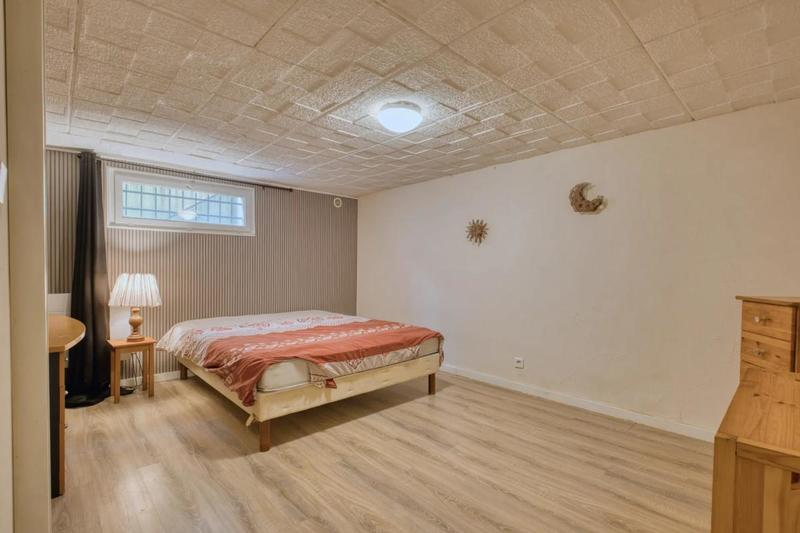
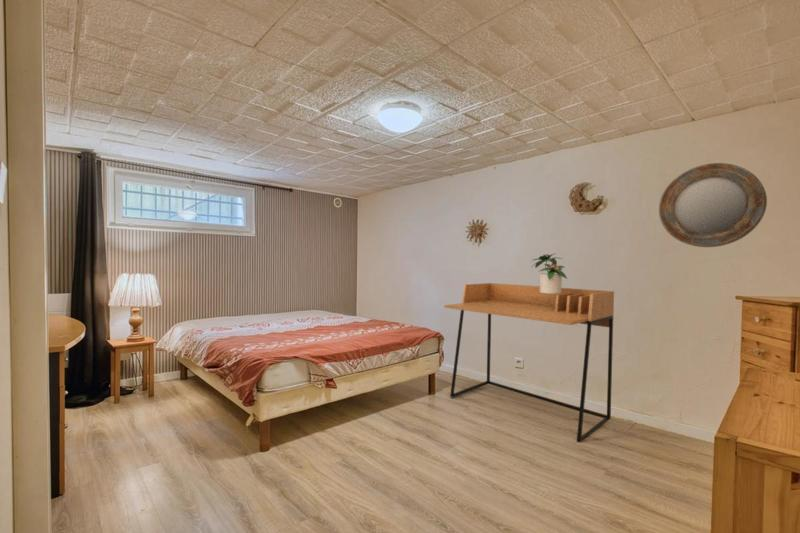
+ home mirror (708, 205)
+ desk (530, 319)
+ potted plant (547, 288)
